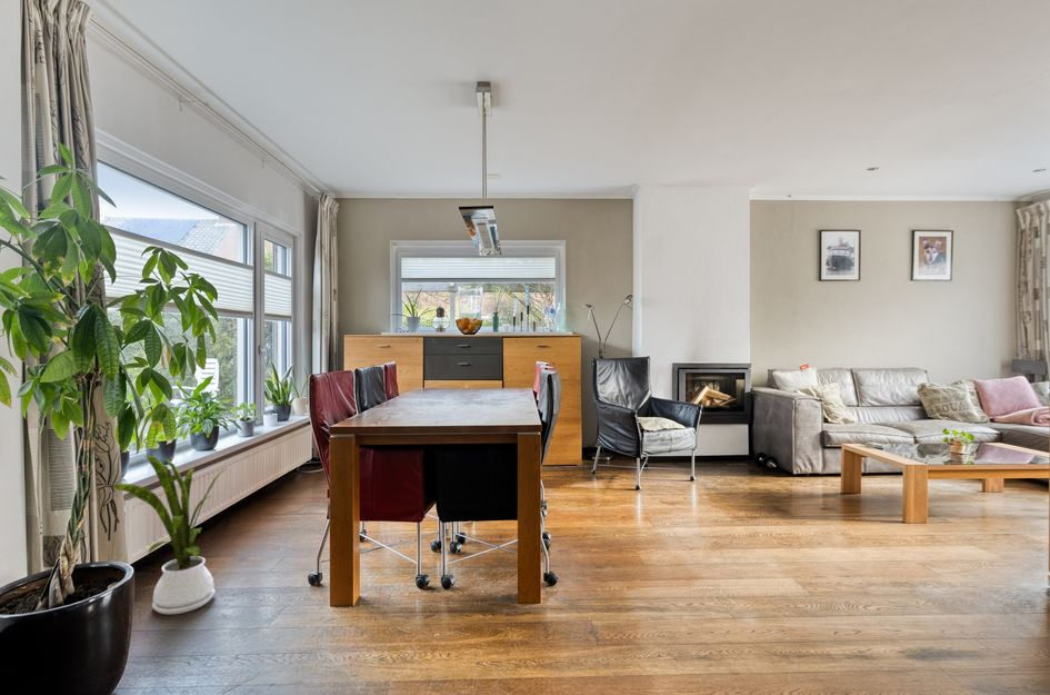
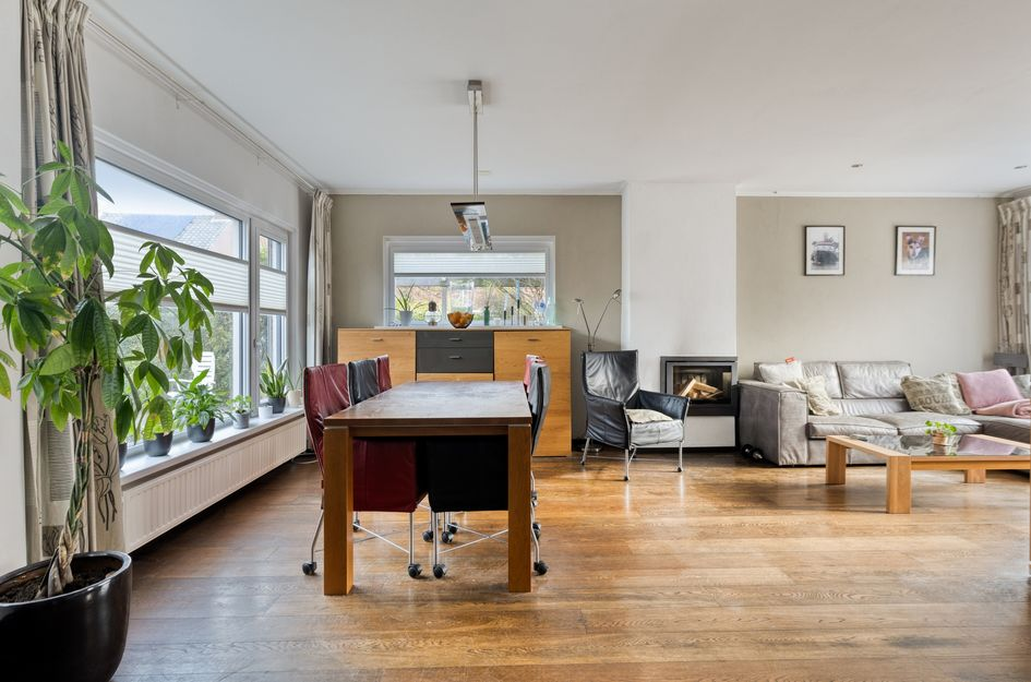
- house plant (177, 525)
